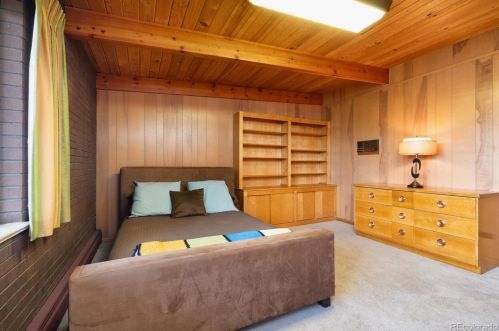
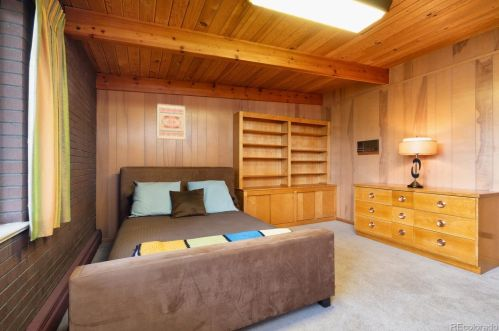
+ wall art (171, 122)
